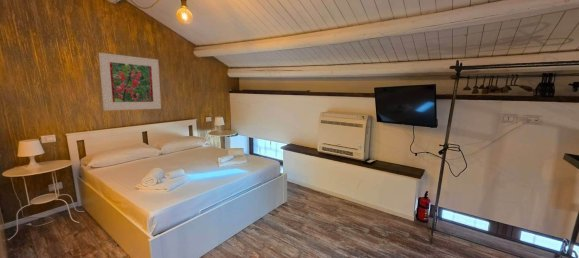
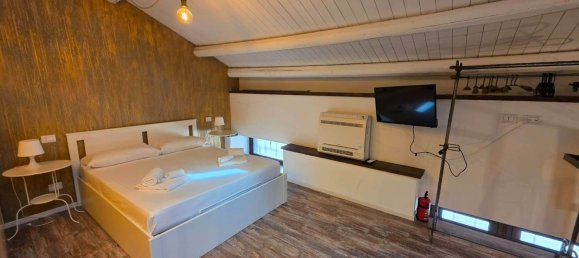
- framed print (132, 83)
